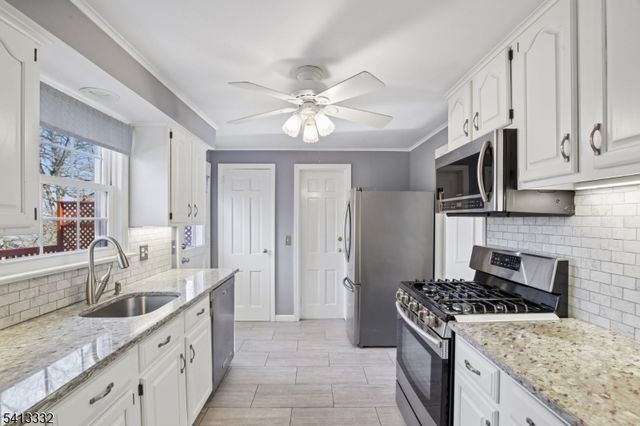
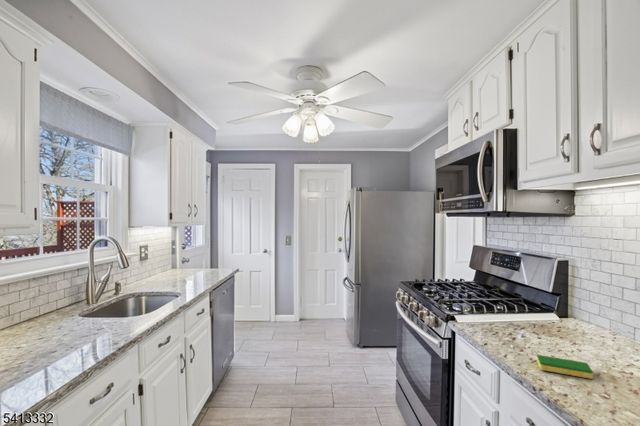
+ dish sponge (563, 366)
